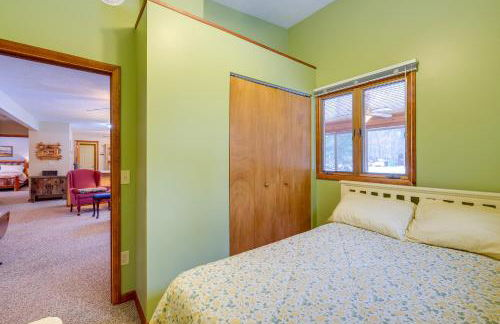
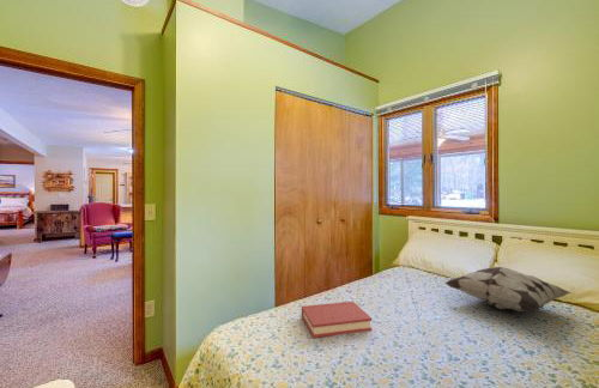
+ decorative pillow (503, 286)
+ hardback book (334, 317)
